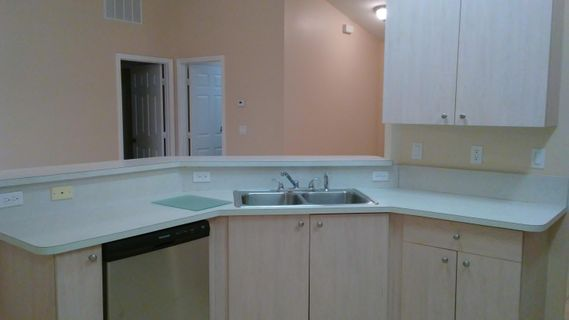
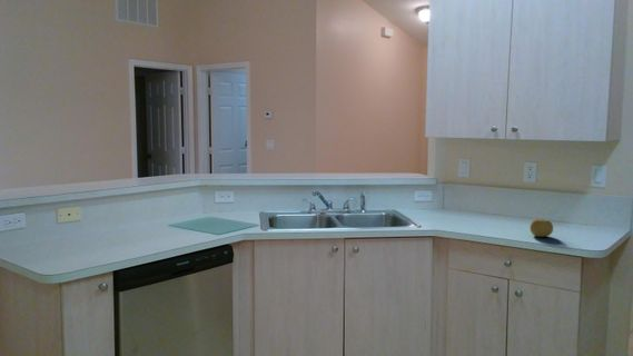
+ fruit (541, 227)
